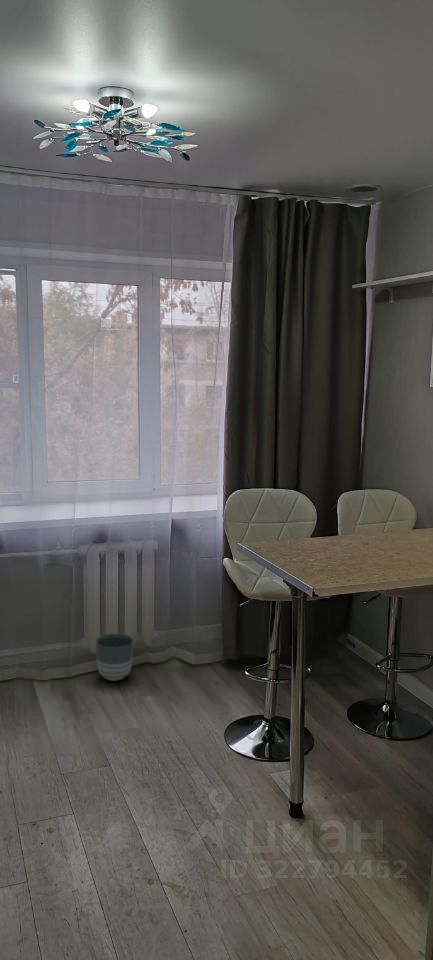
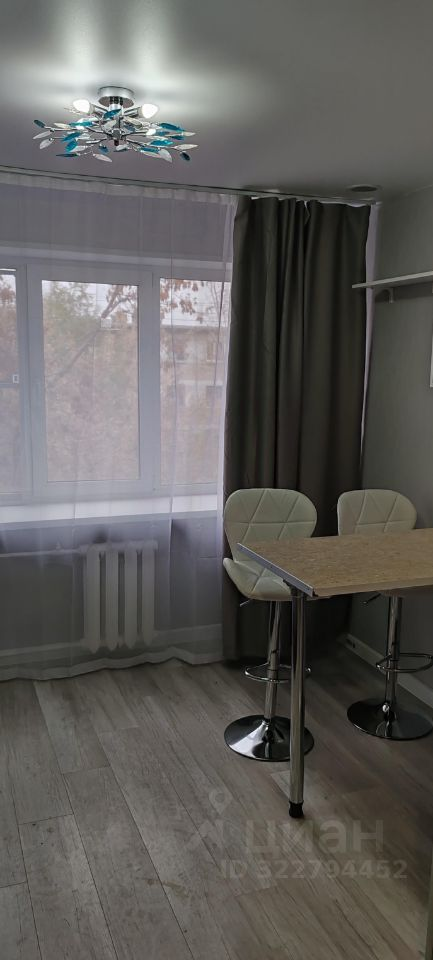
- planter (114, 659)
